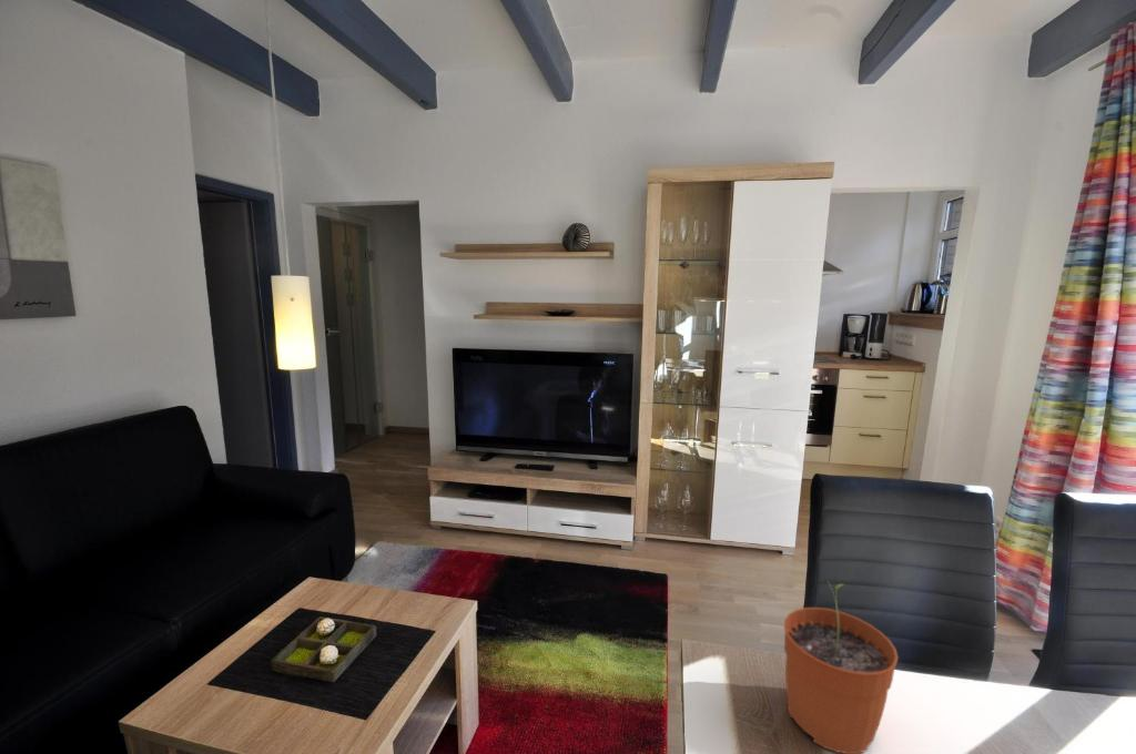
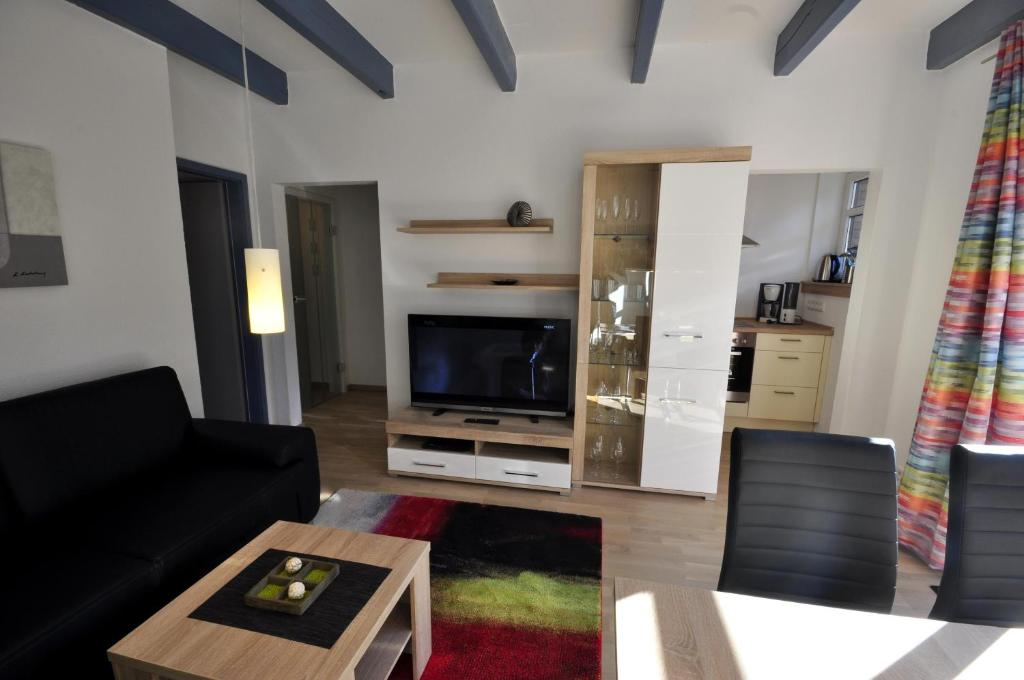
- plant pot (835, 658)
